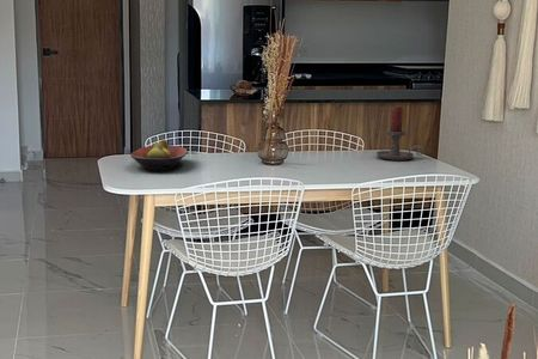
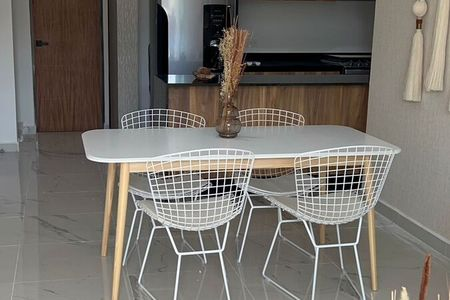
- candle holder (401, 132)
- fruit bowl (159, 153)
